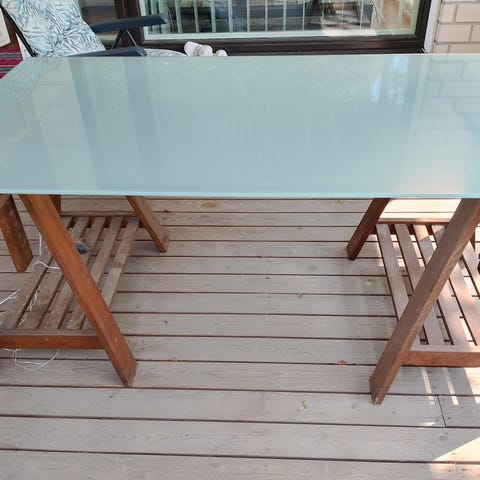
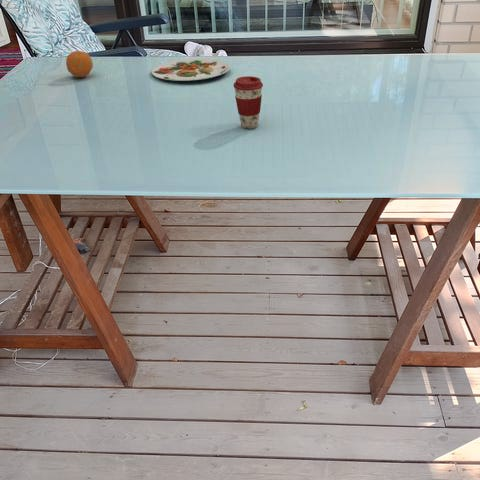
+ coffee cup (248, 103)
+ fruit (79, 64)
+ plate (191, 70)
